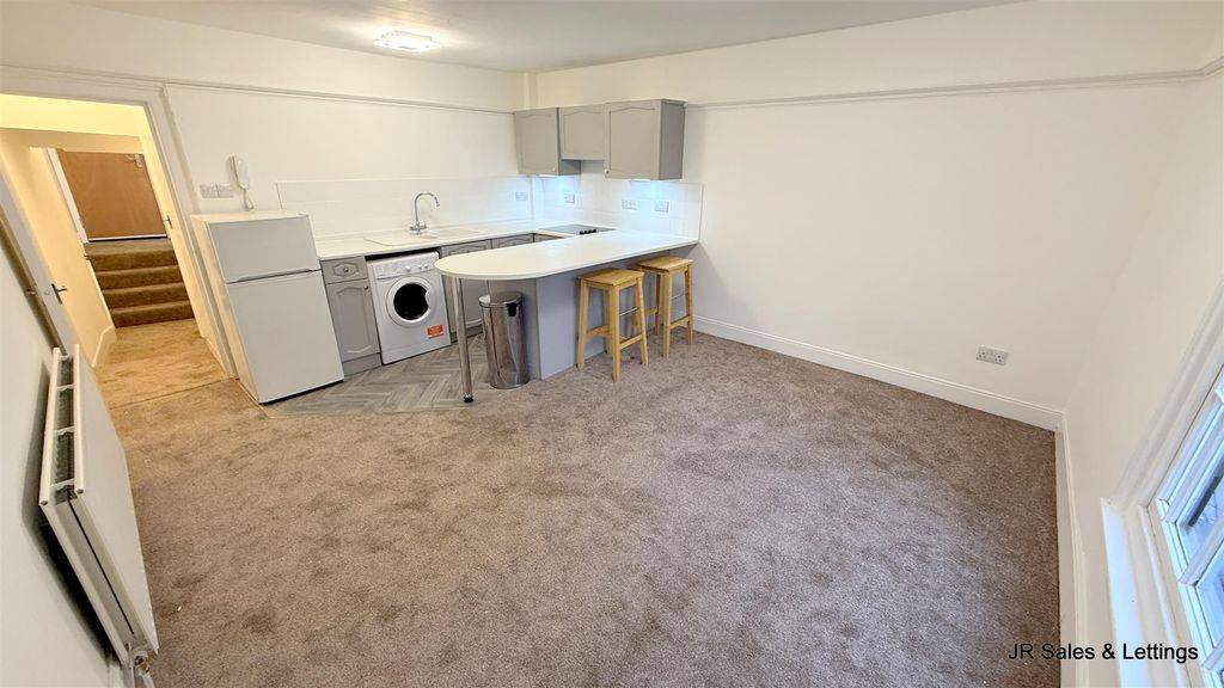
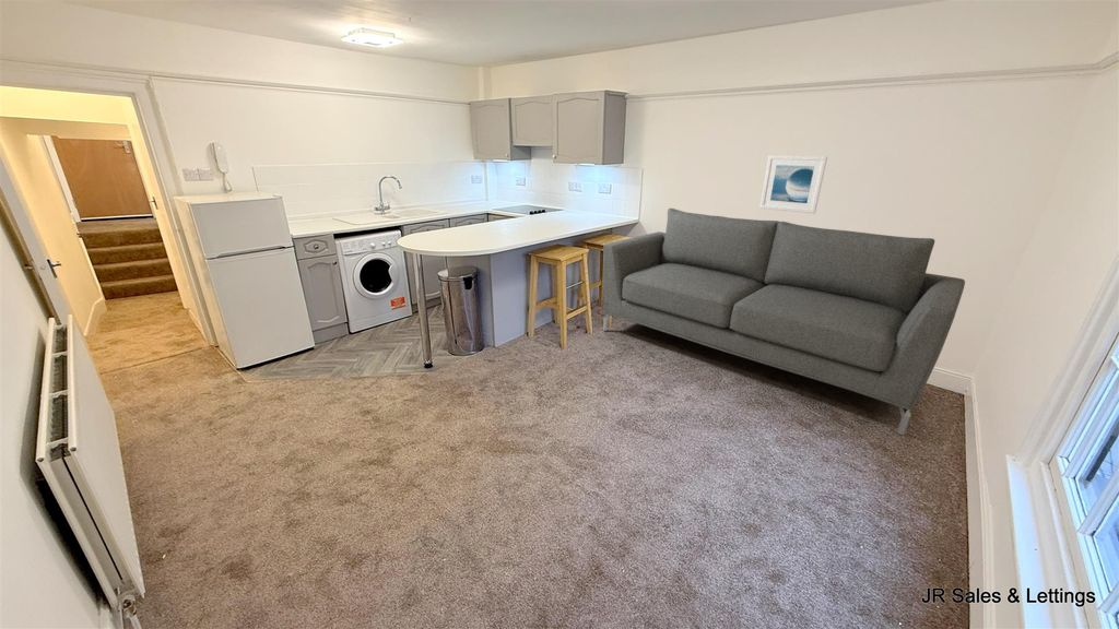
+ sofa (754, 292)
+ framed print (791, 183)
